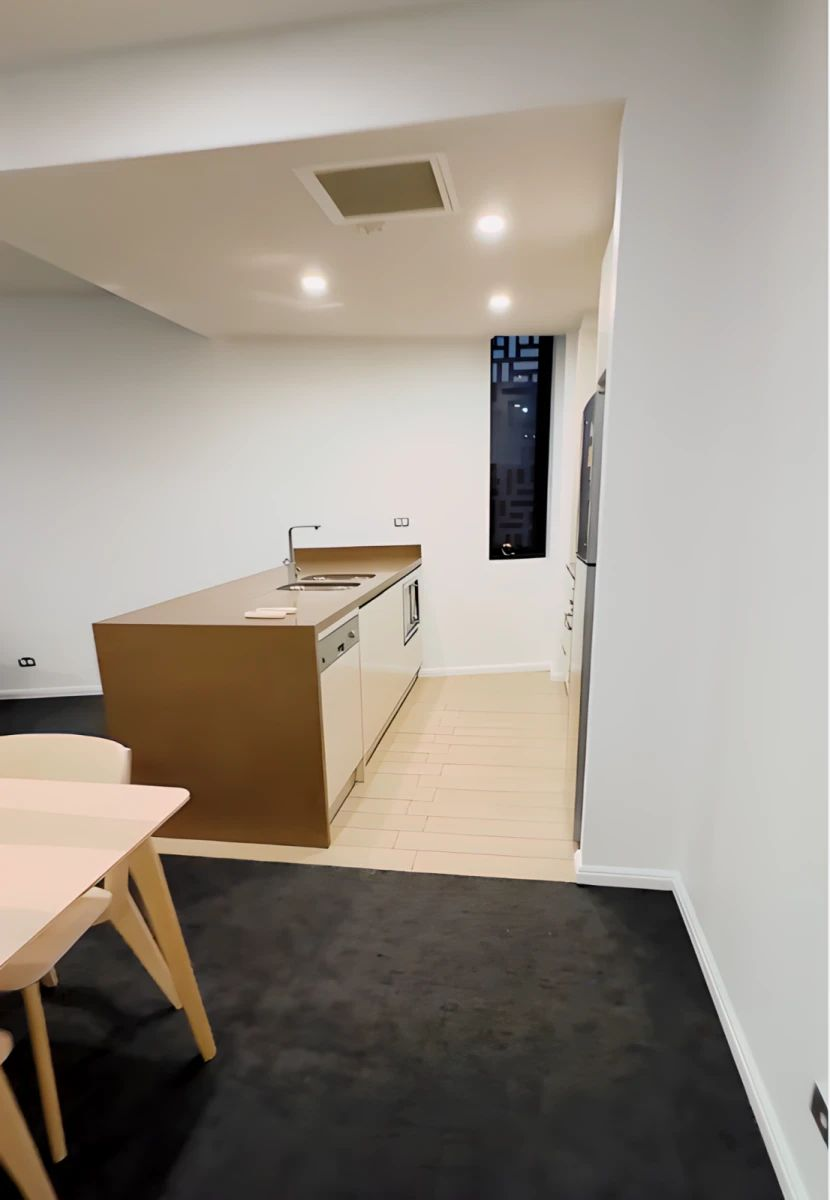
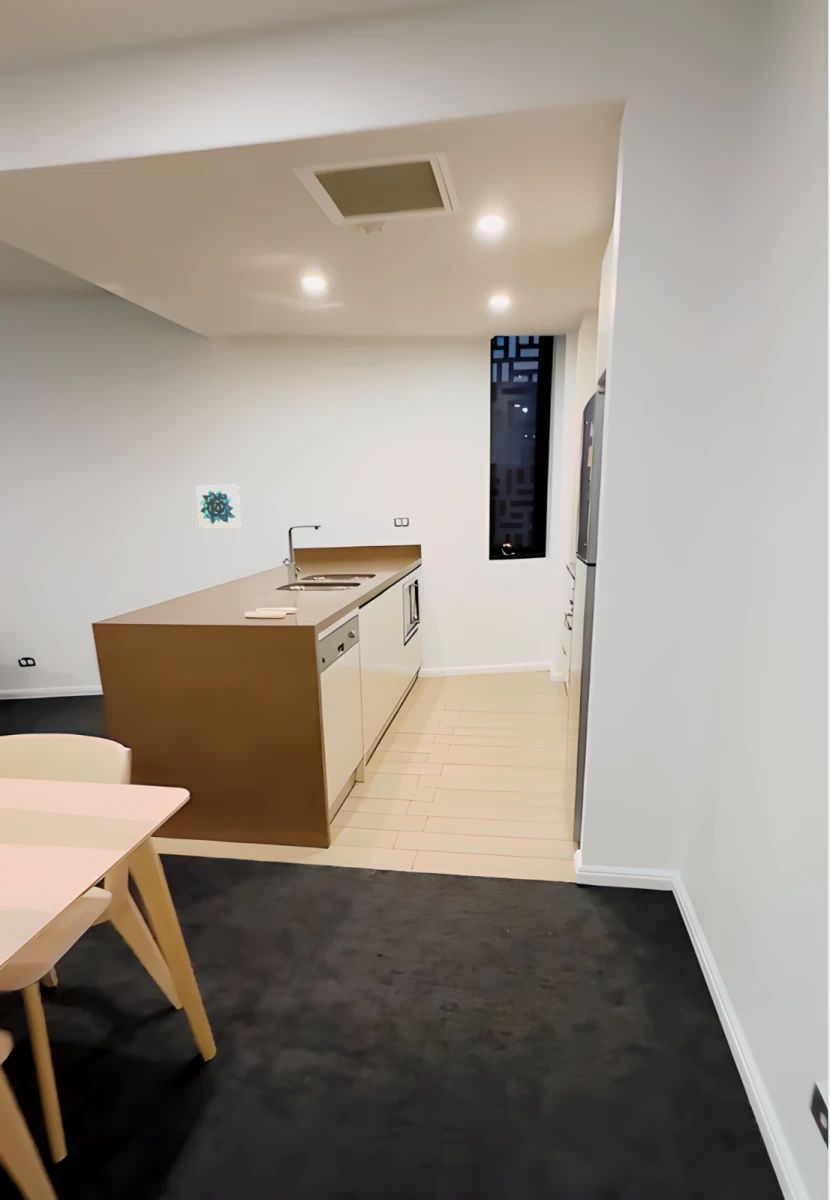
+ wall art (218, 506)
